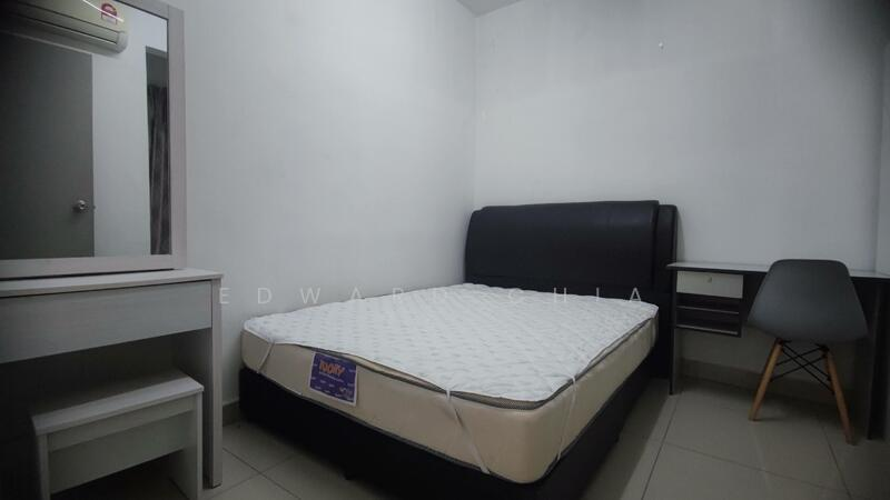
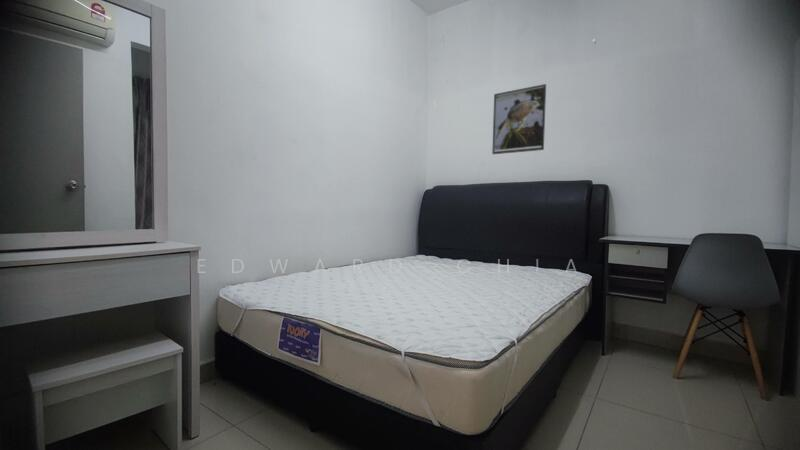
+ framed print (518, 120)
